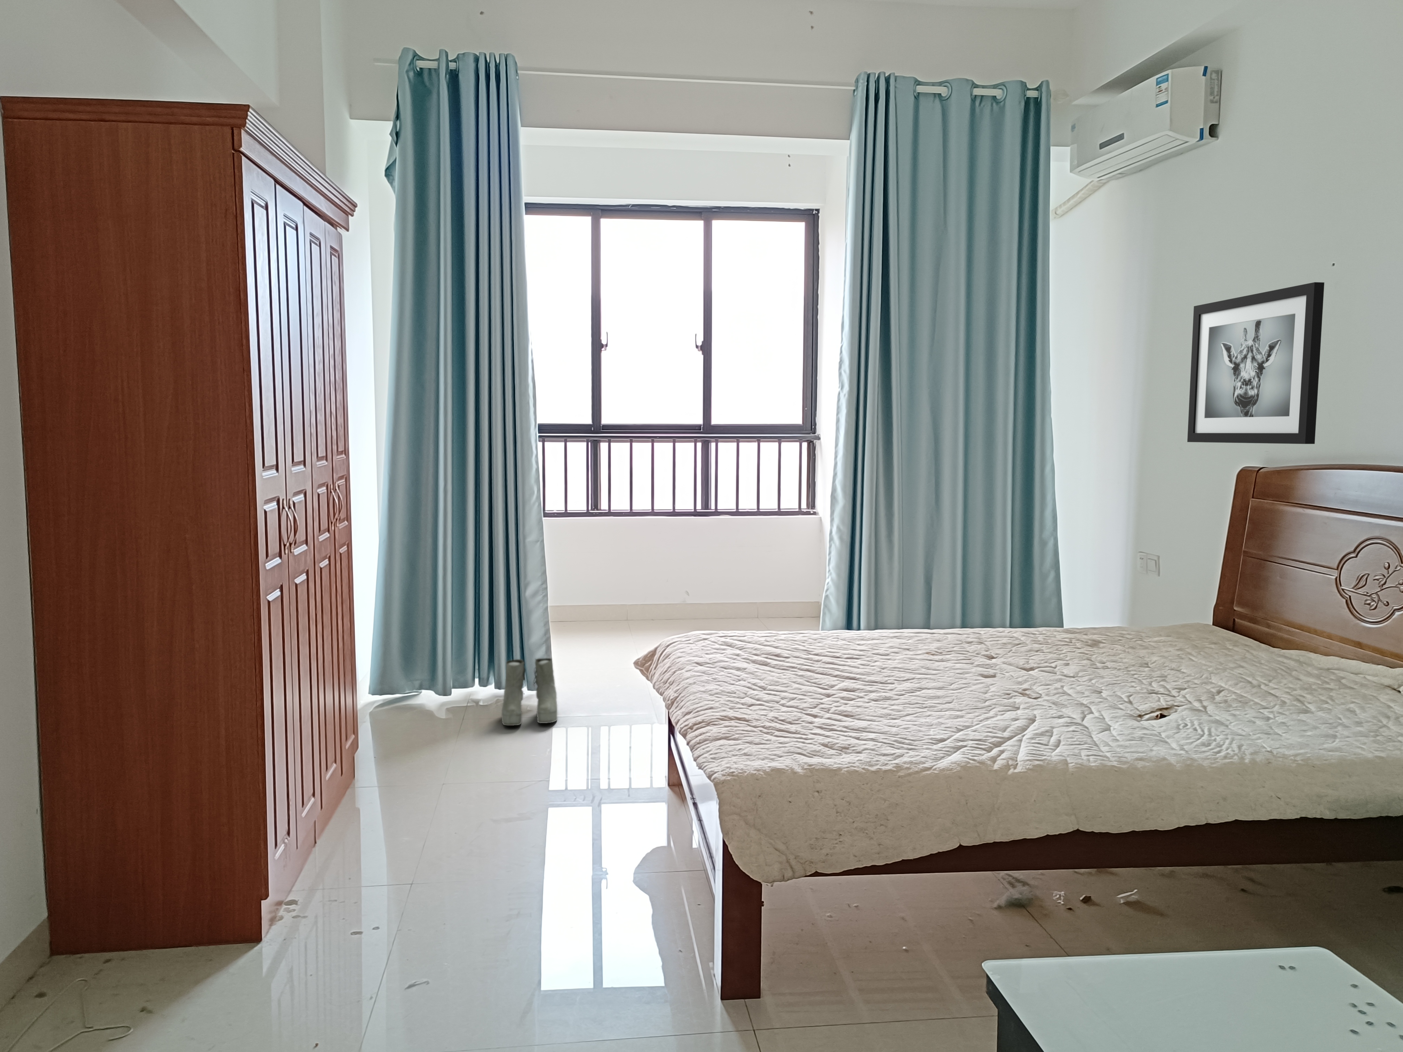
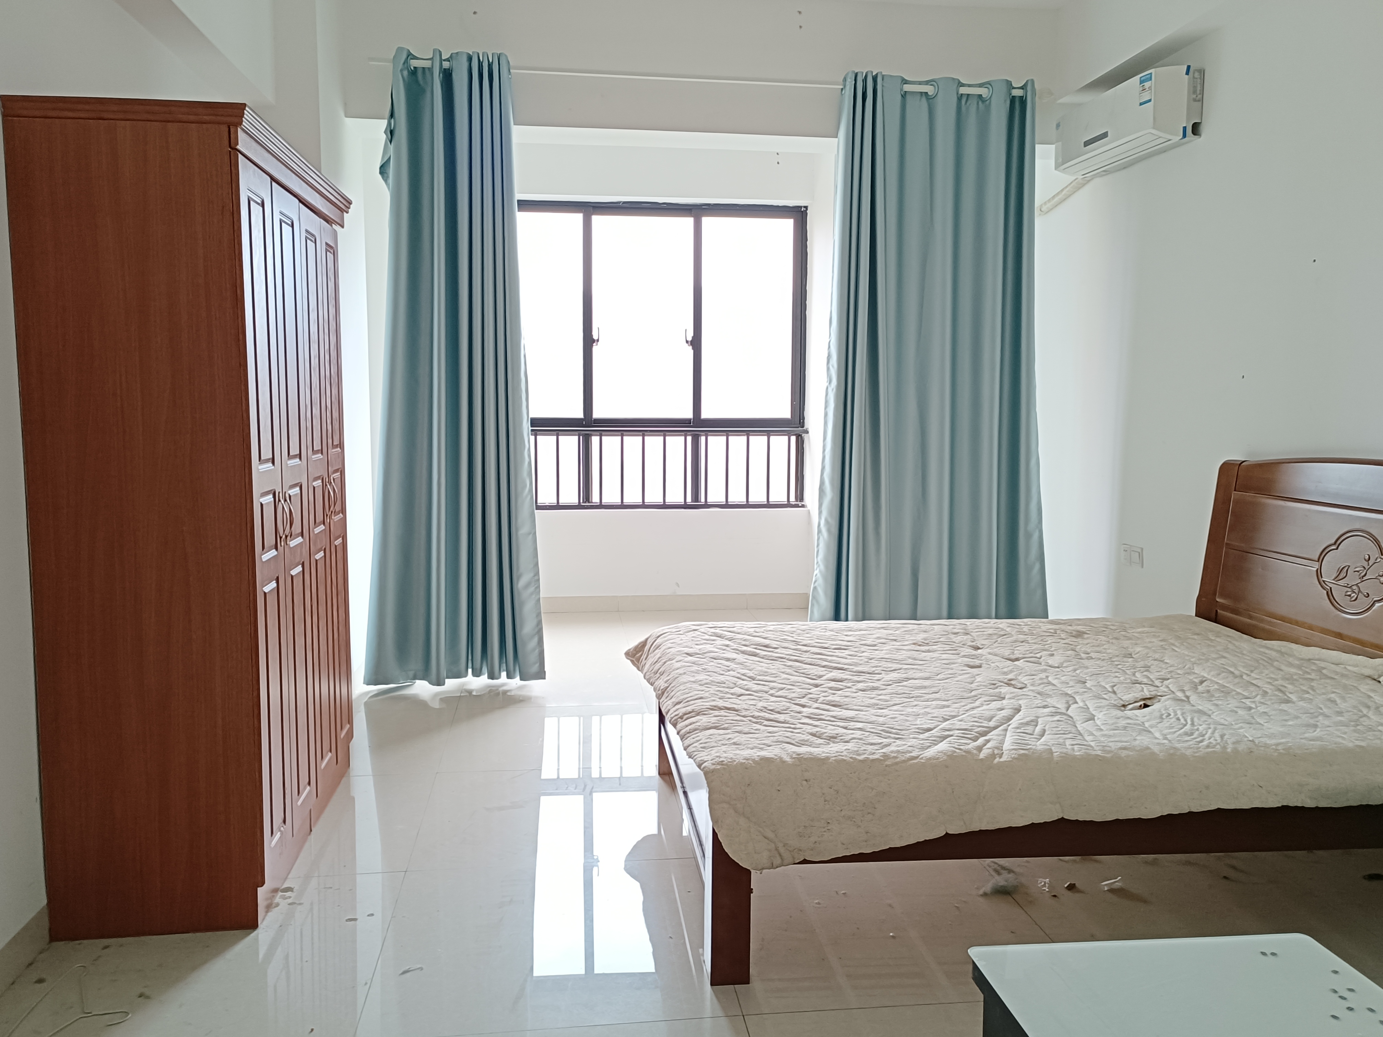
- boots (527, 688)
- wall art (1249, 369)
